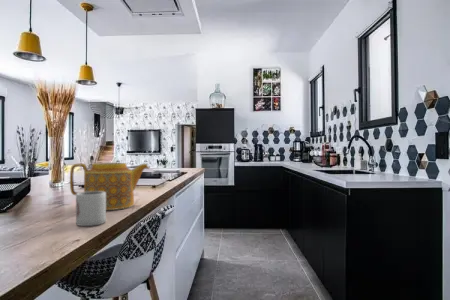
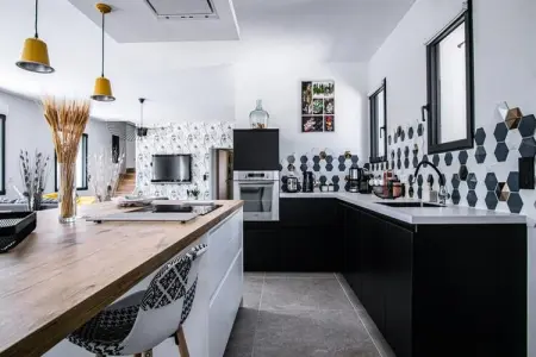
- teapot (111, 184)
- cup (91, 207)
